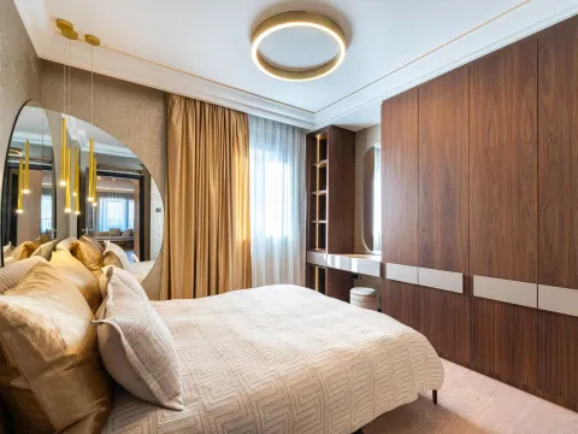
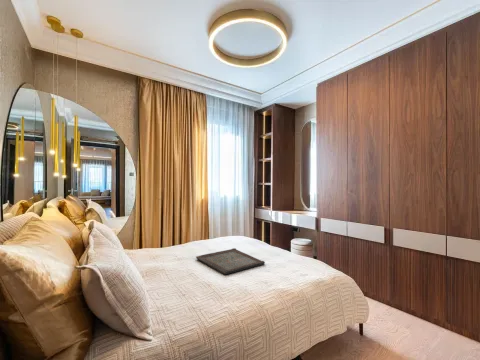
+ serving tray (229, 259)
